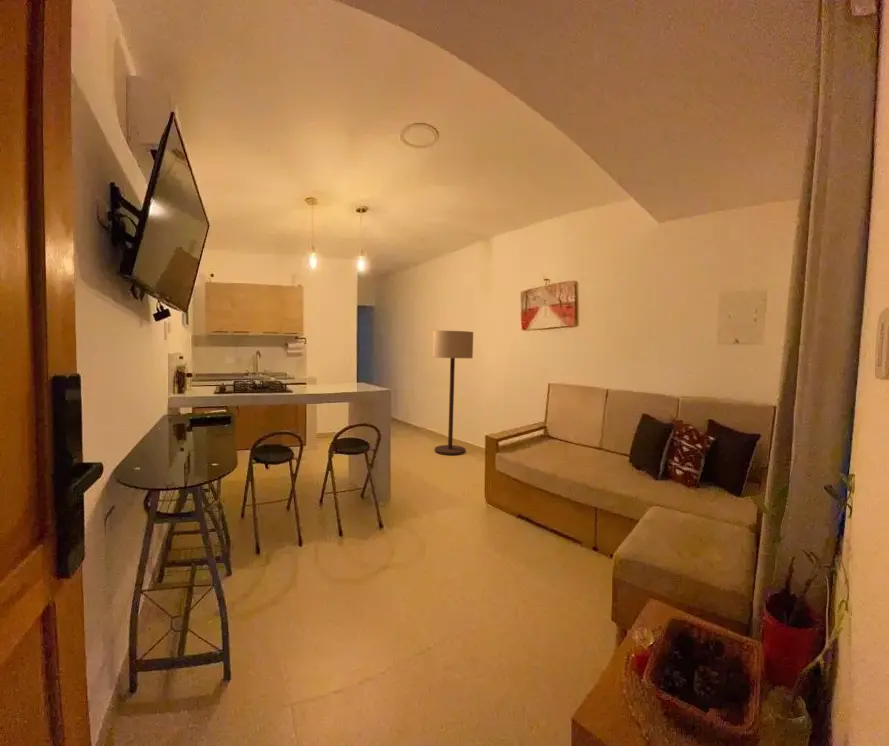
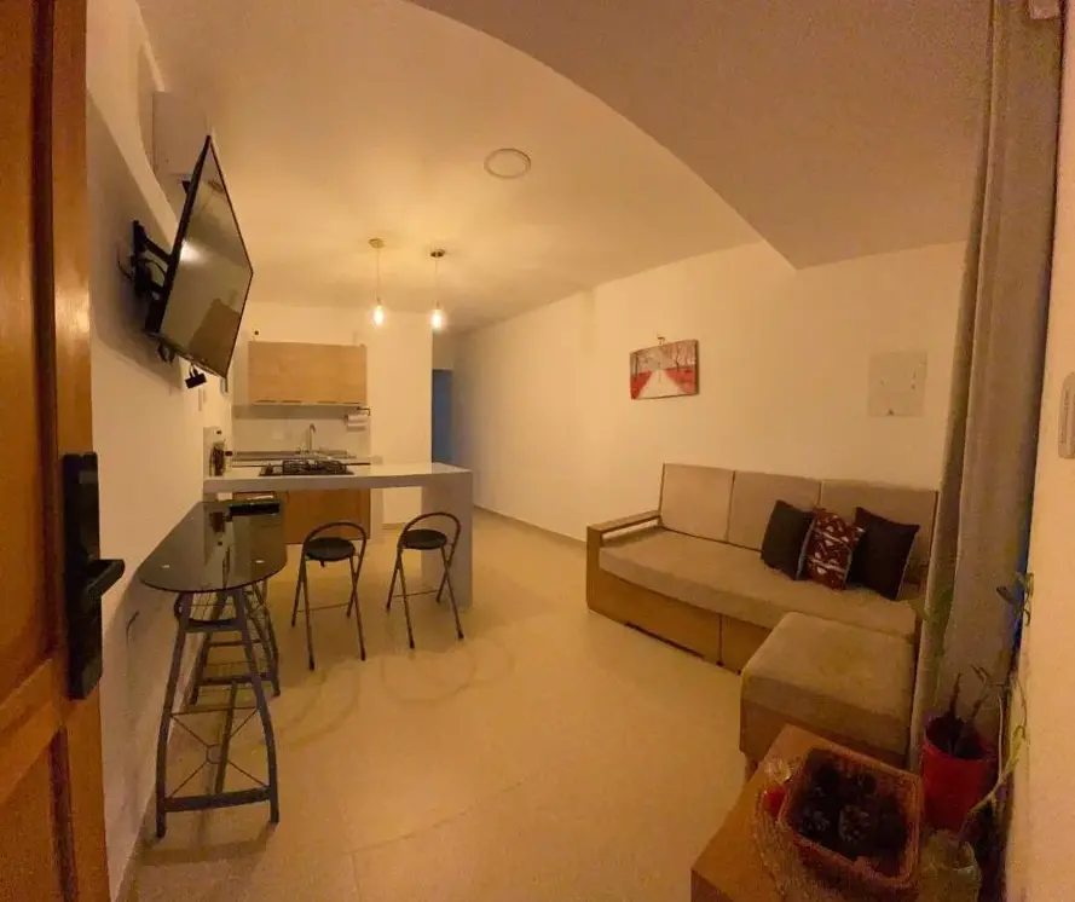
- floor lamp (451, 391)
